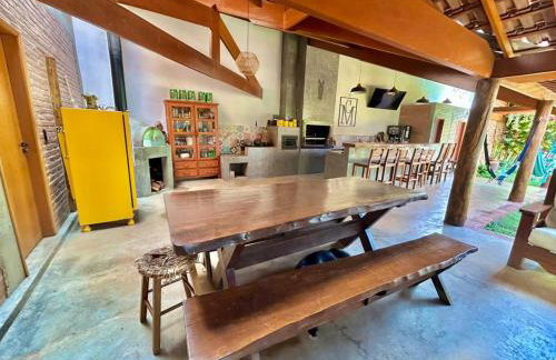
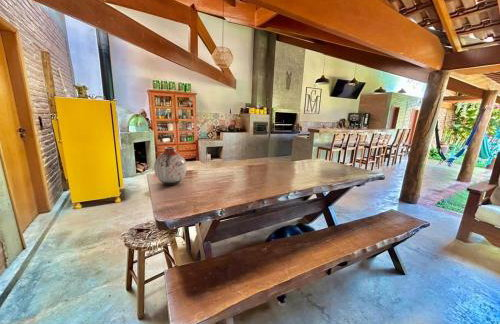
+ vase (170, 165)
